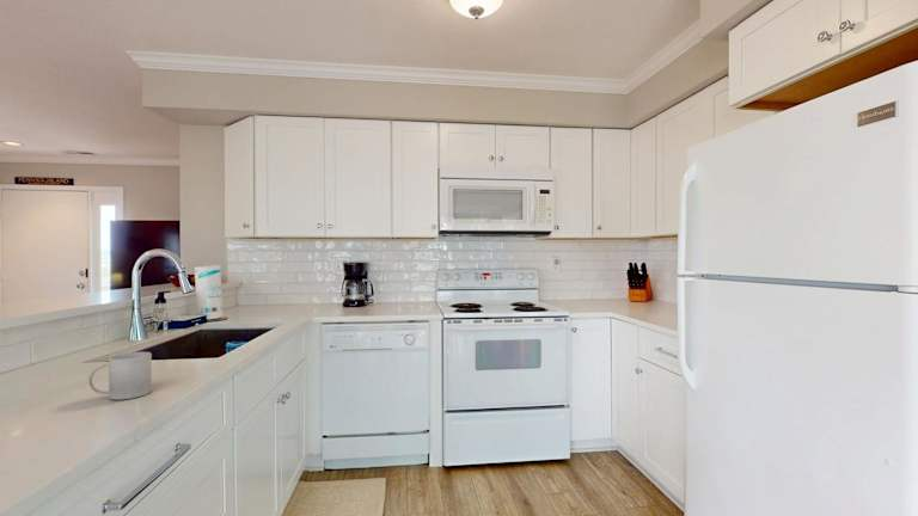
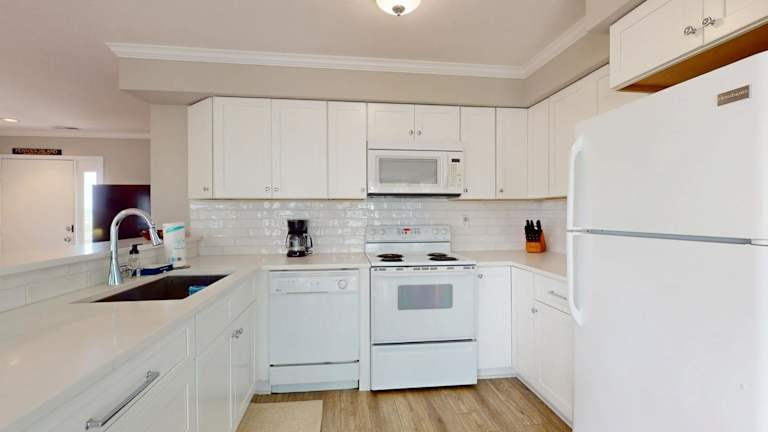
- mug (121, 376)
